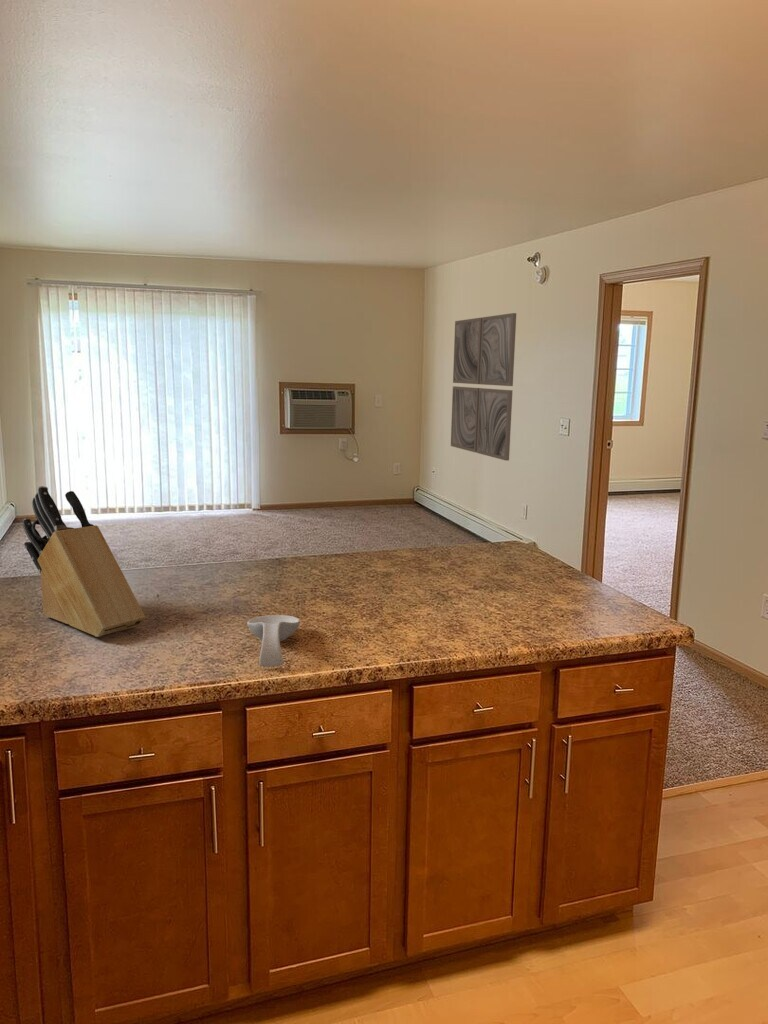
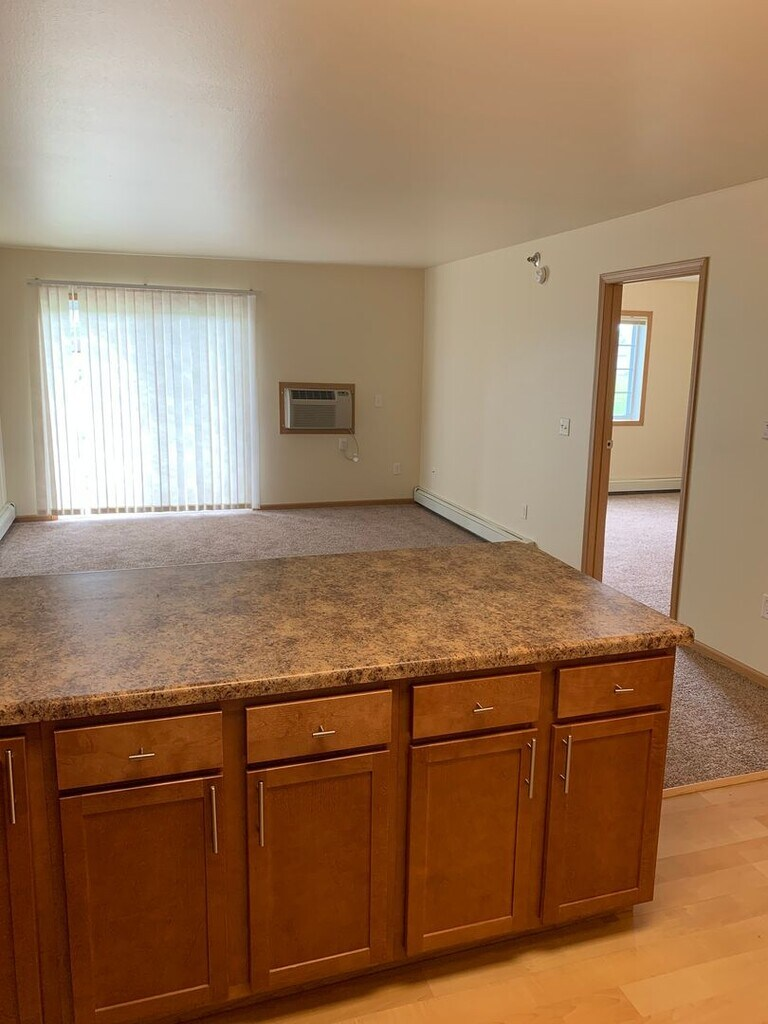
- wall art (480, 388)
- knife block (79, 555)
- spoon rest (273, 631)
